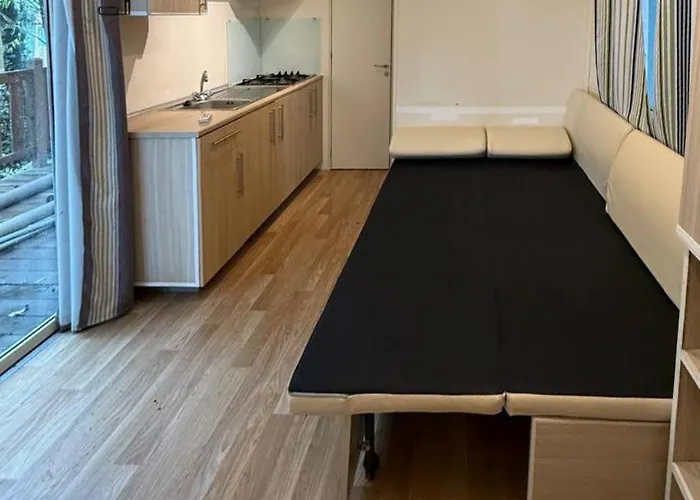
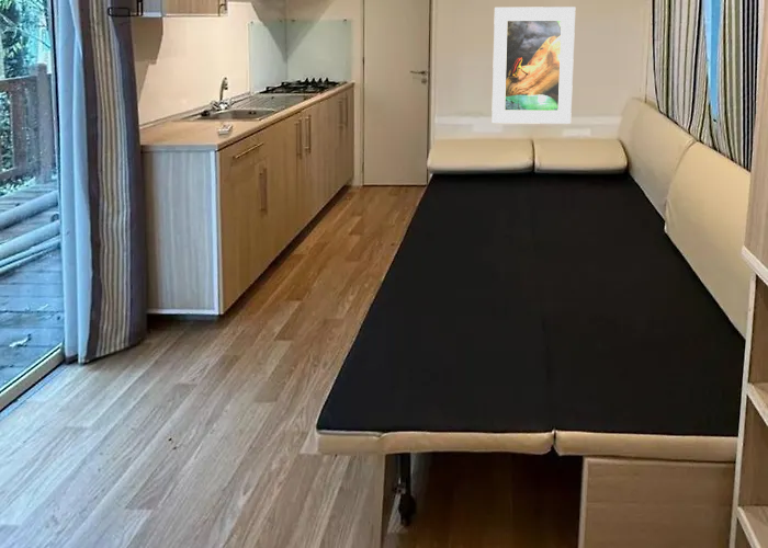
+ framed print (532, 66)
